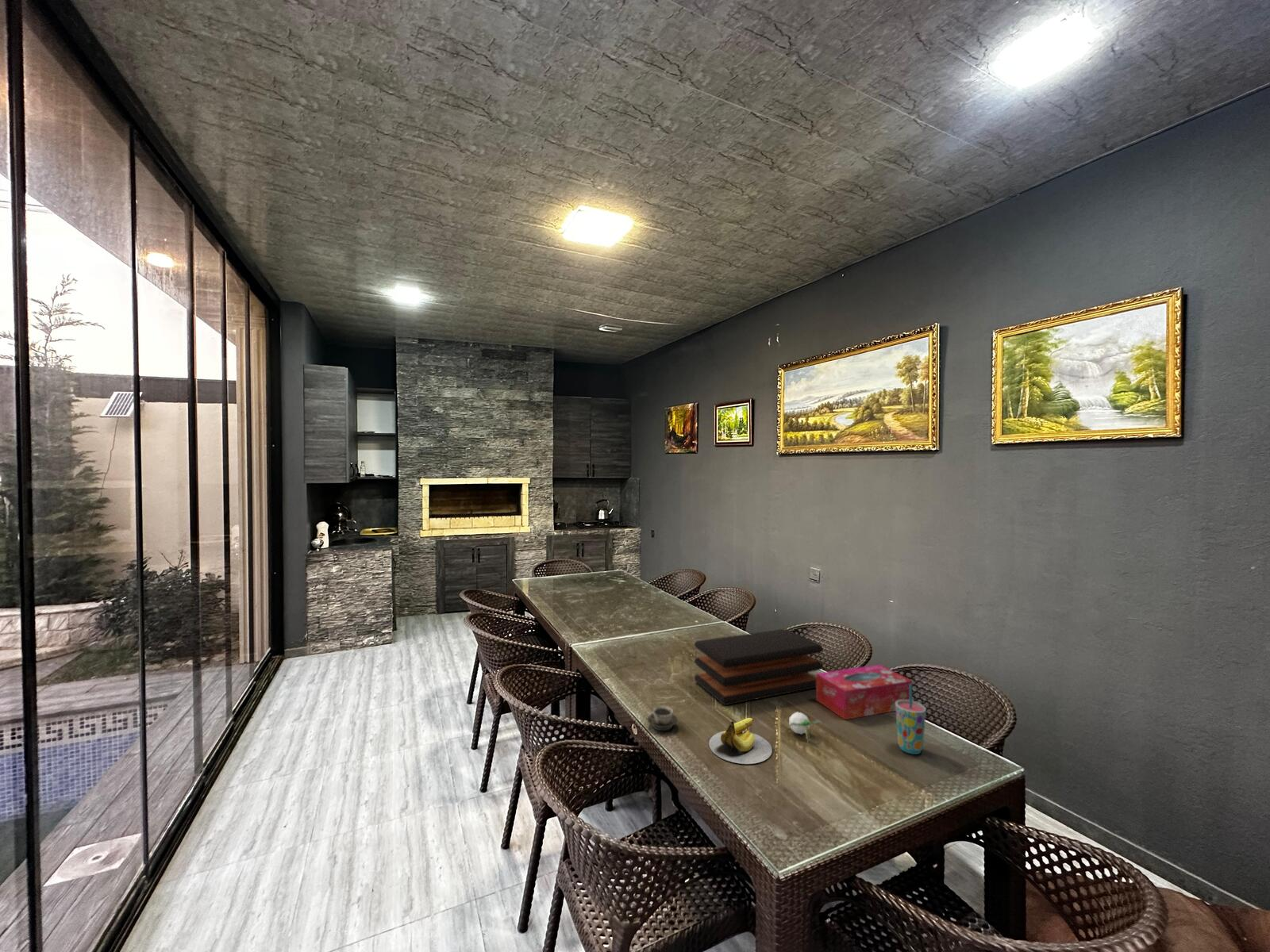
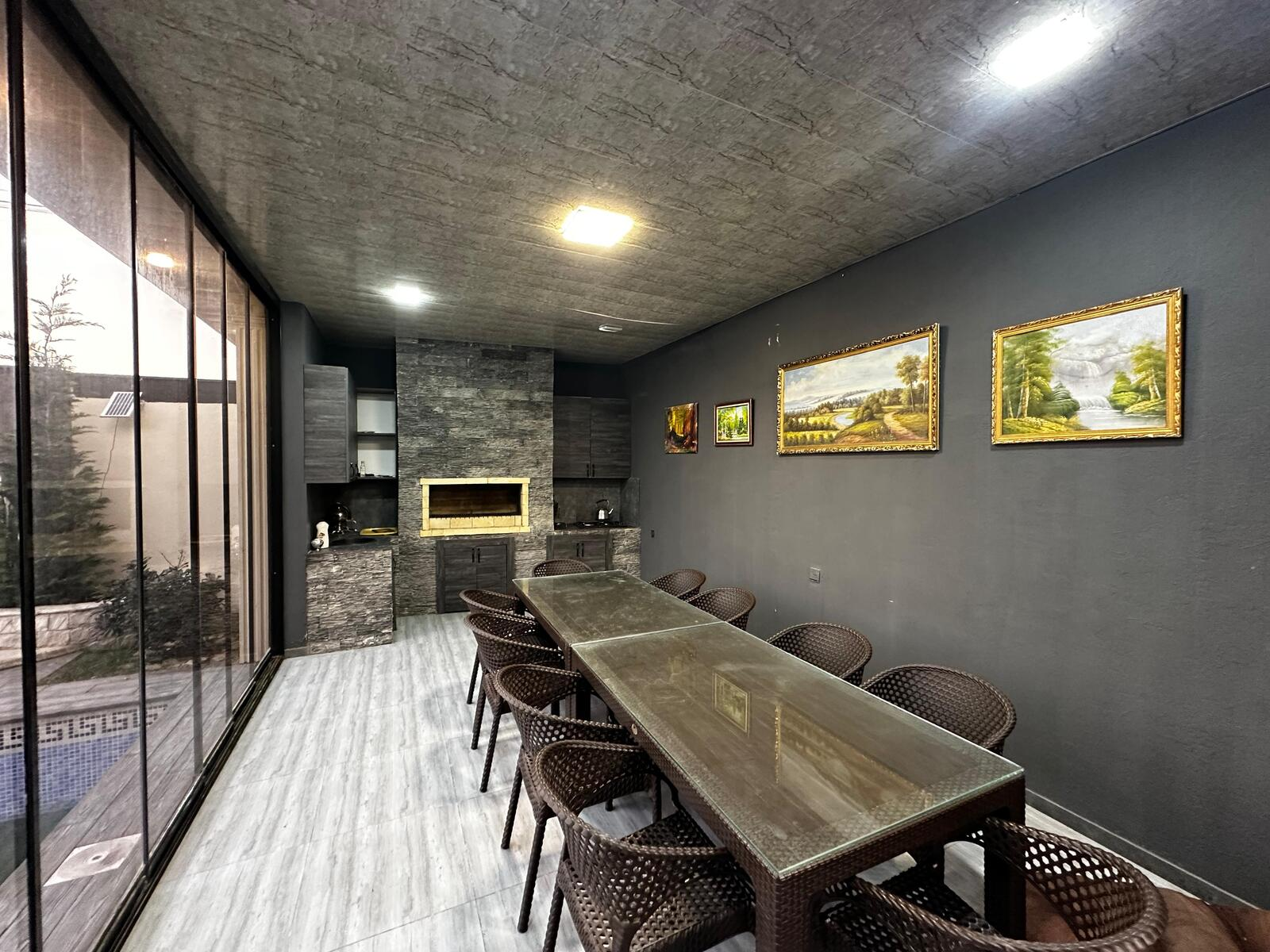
- banana (740, 731)
- cutting board (757, 663)
- cup (662, 718)
- cup (910, 716)
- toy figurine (801, 724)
- tissue box (863, 690)
